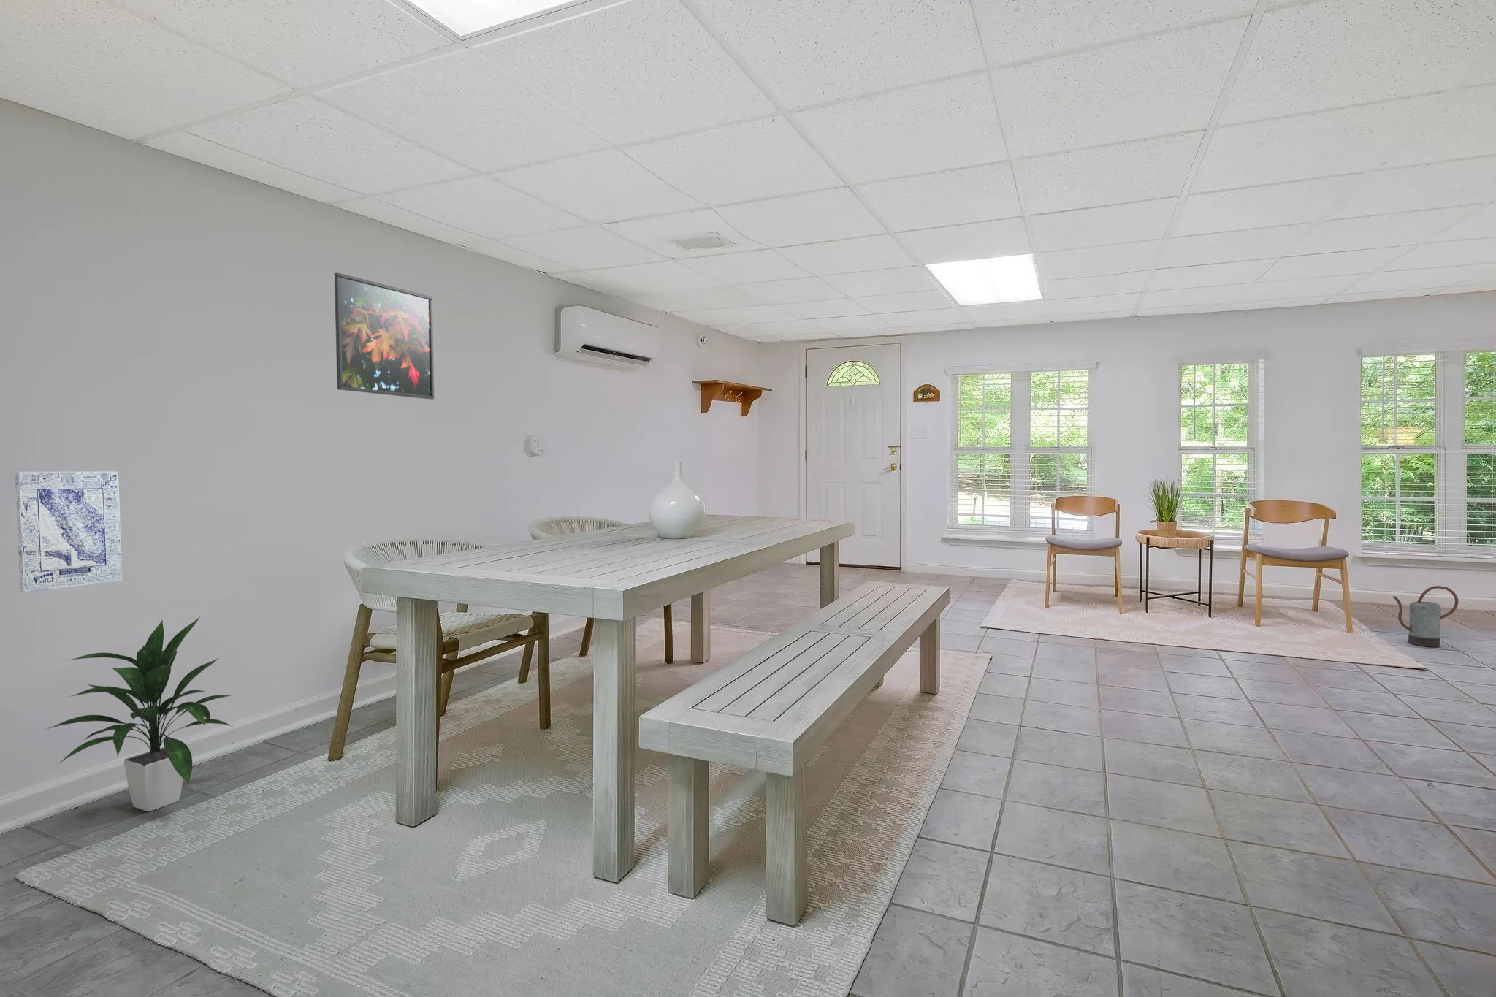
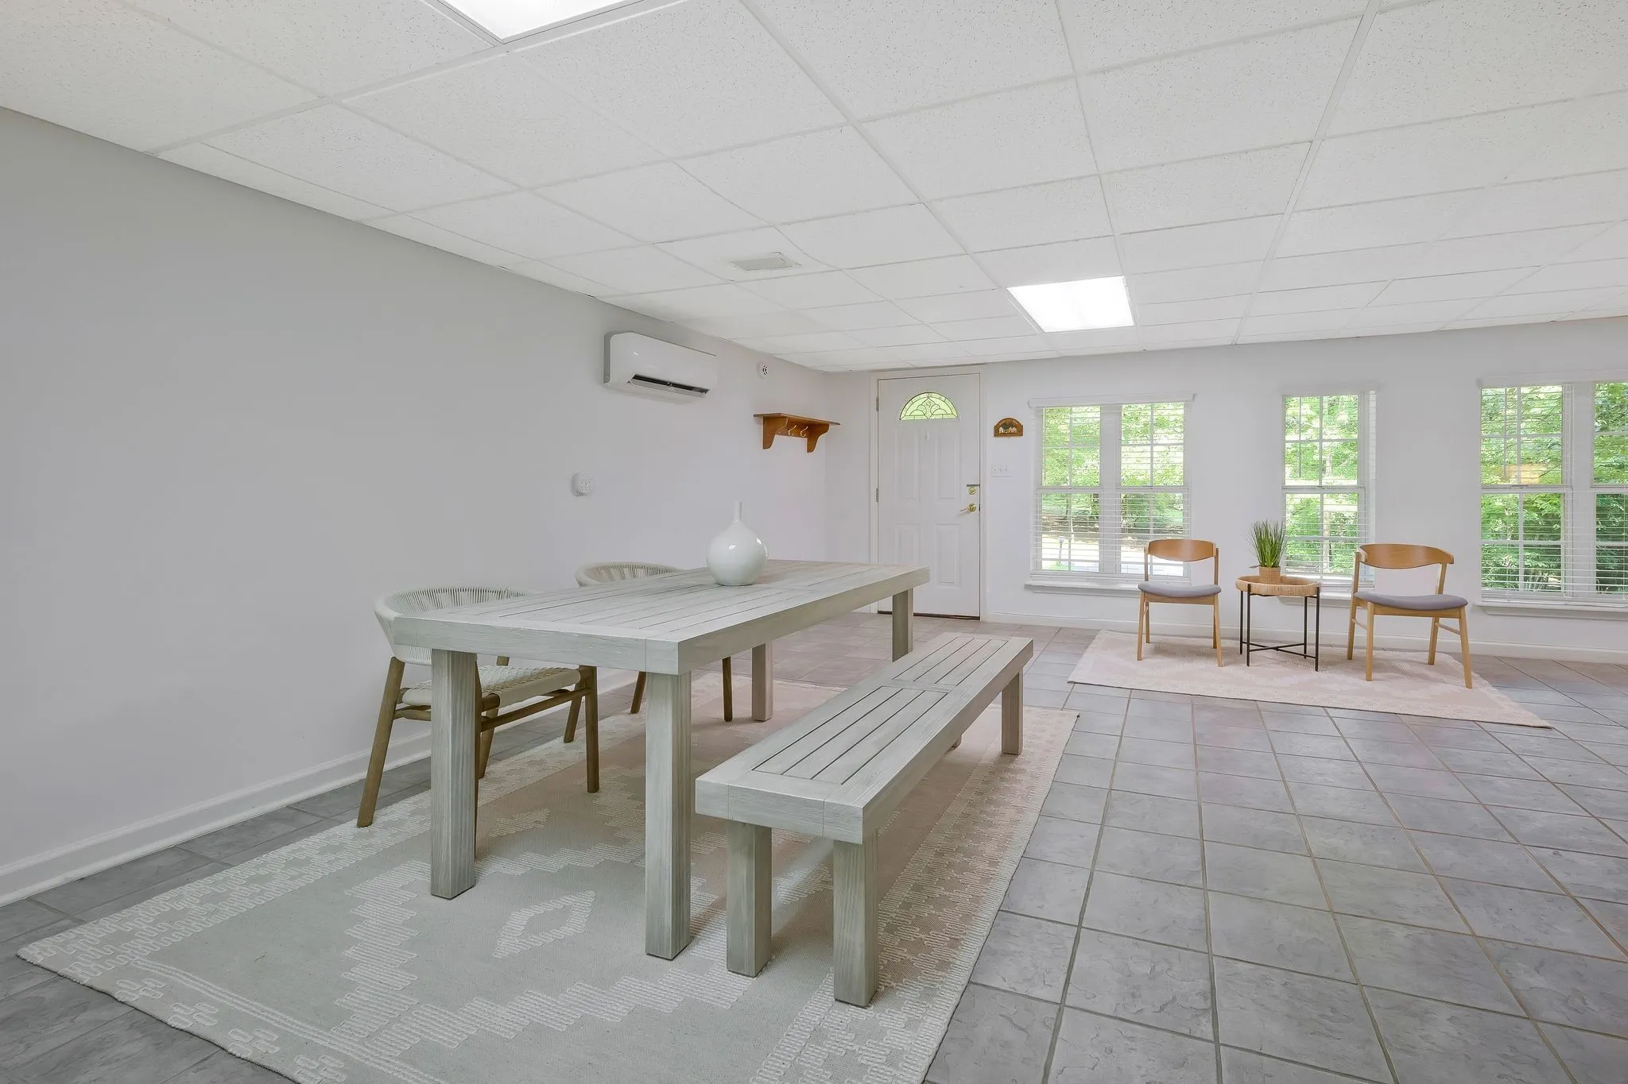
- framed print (387, 340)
- wall art (71, 529)
- indoor plant (152, 715)
- watering can (1424, 614)
